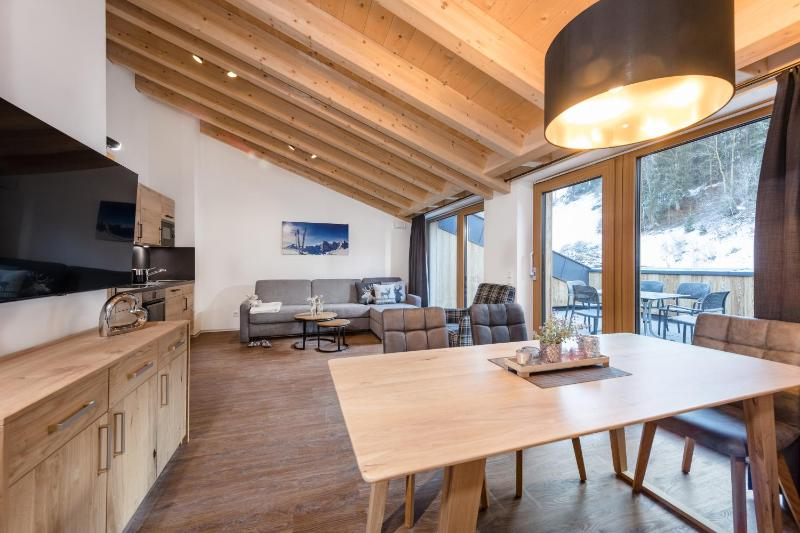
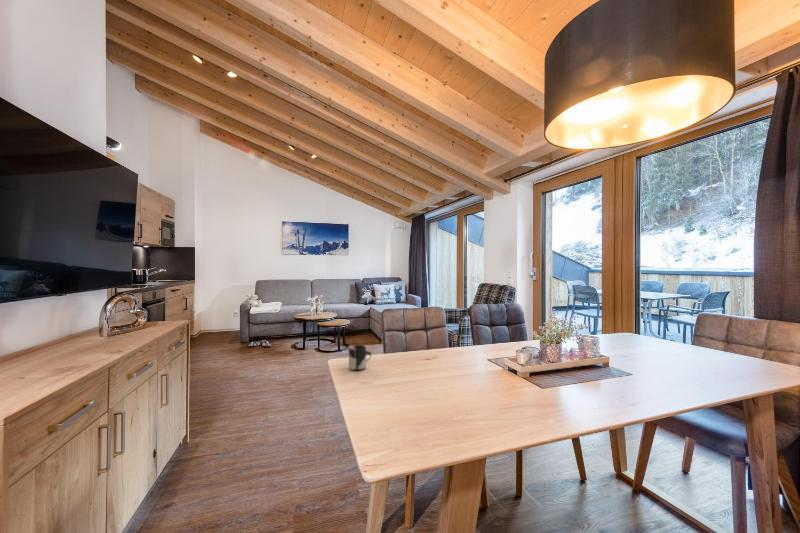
+ cup (360, 357)
